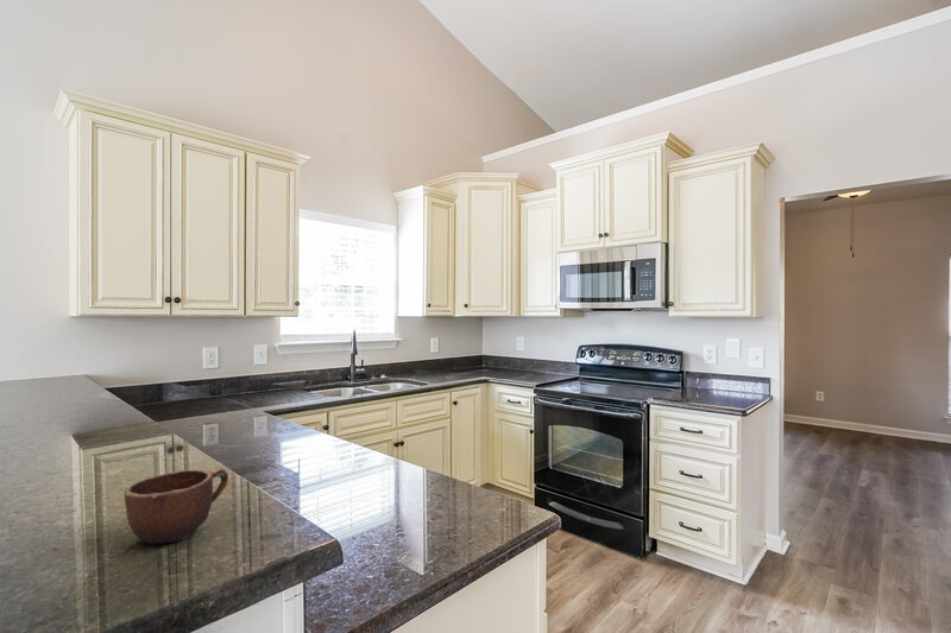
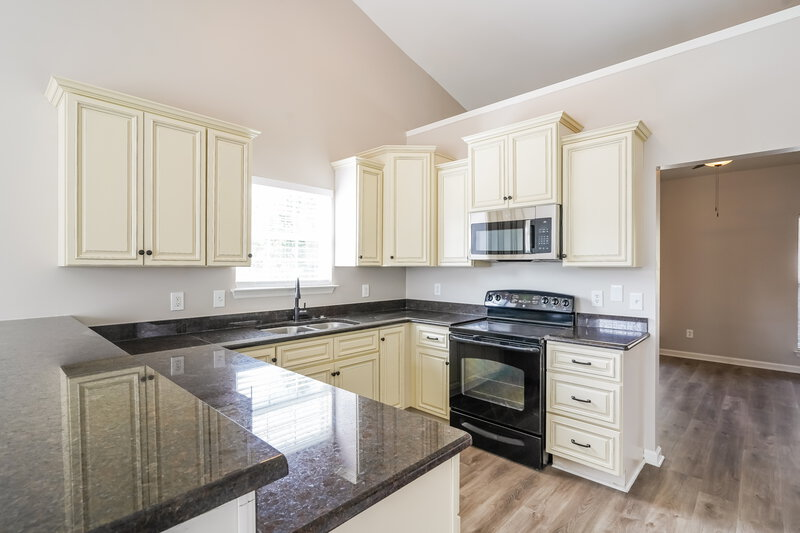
- mug (175, 502)
